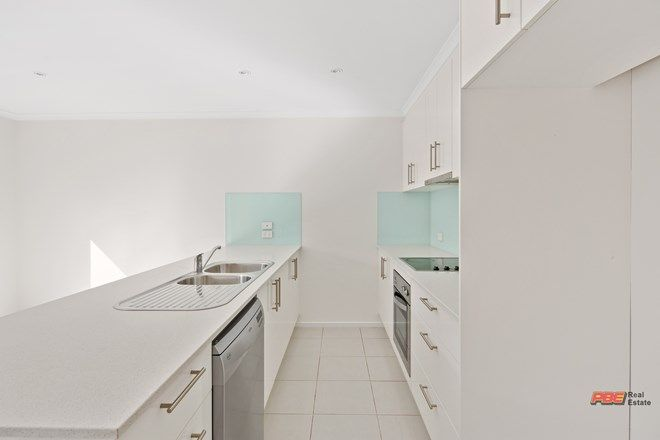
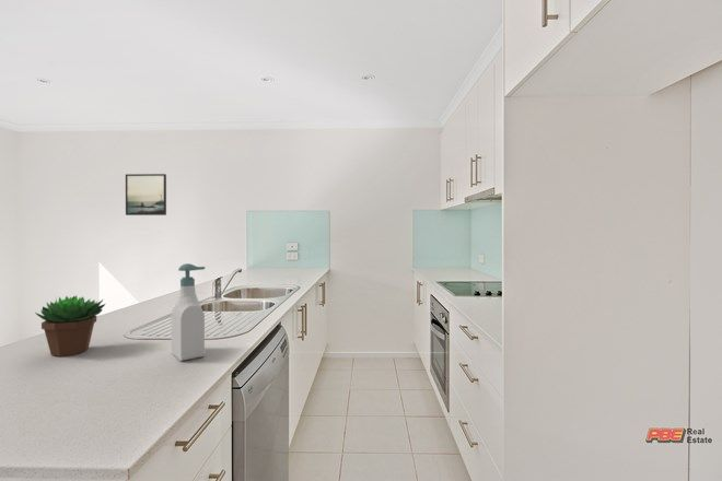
+ soap bottle (190, 308)
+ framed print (145, 195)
+ succulent plant (72, 322)
